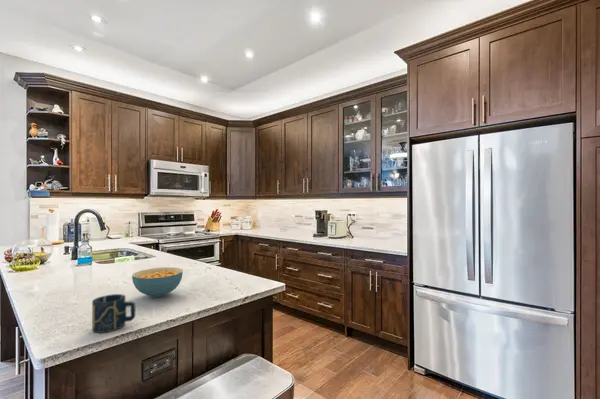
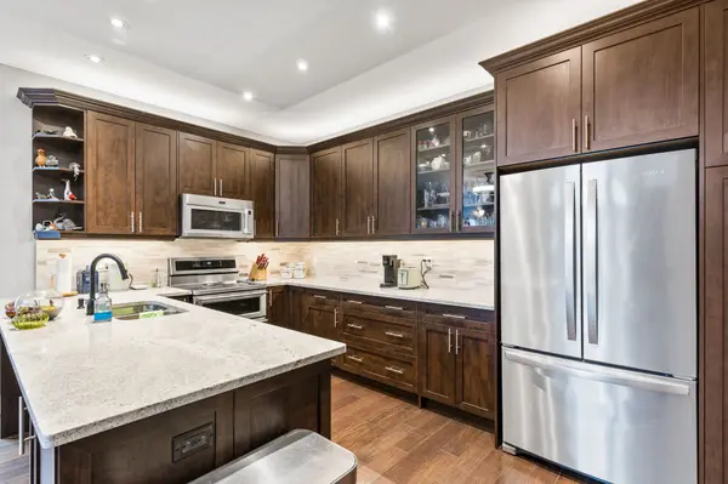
- cup (114, 312)
- cereal bowl (158, 283)
